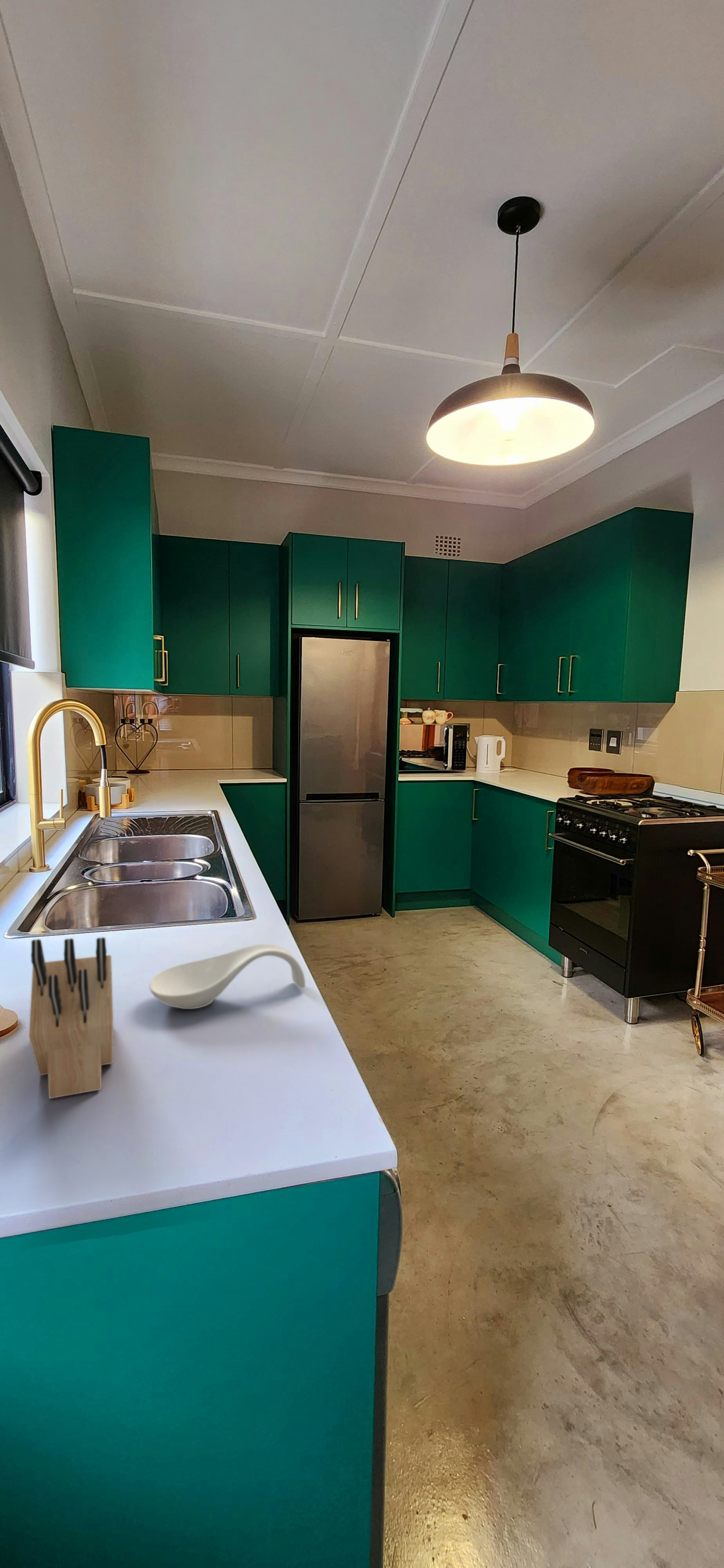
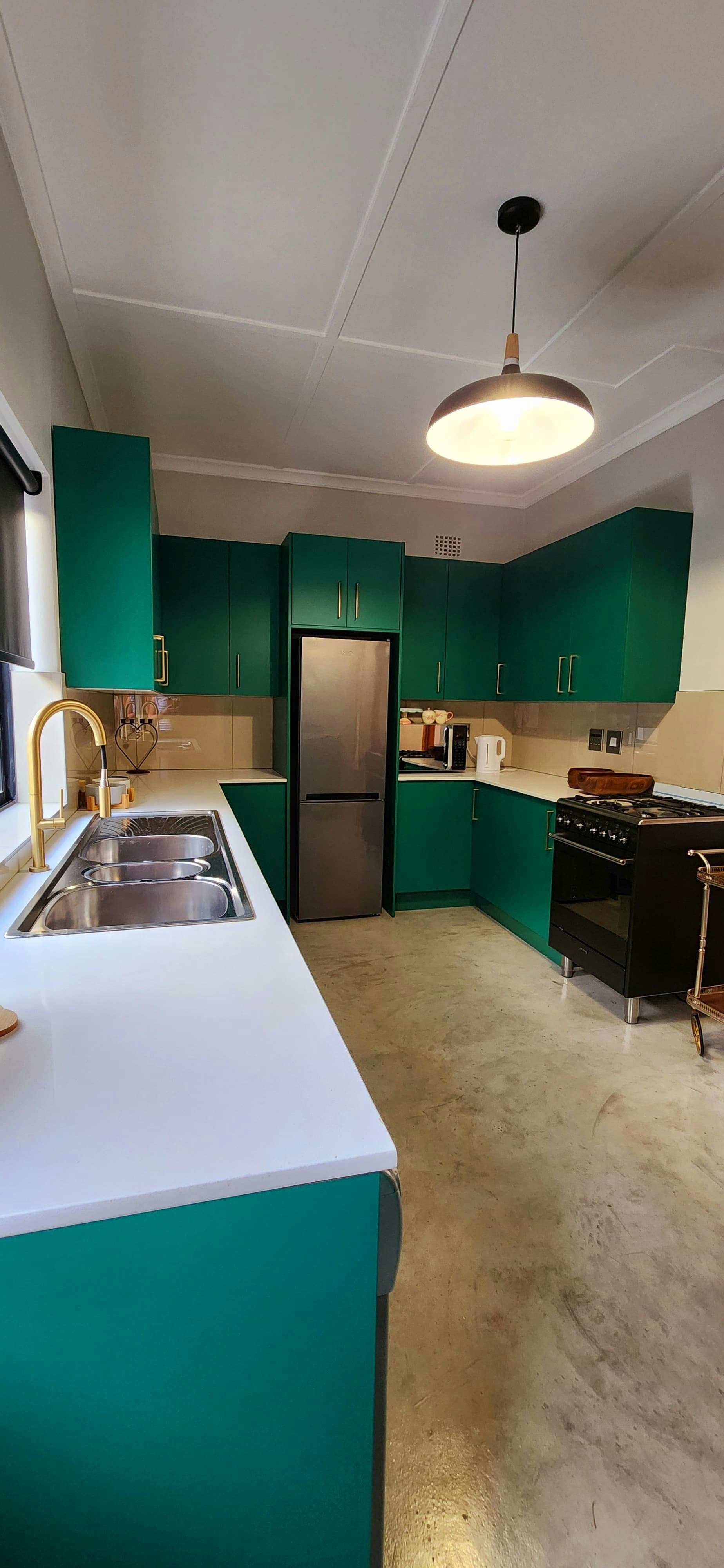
- knife block (74, 991)
- spoon rest (229, 973)
